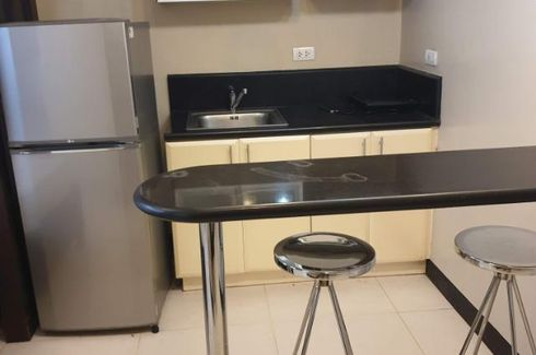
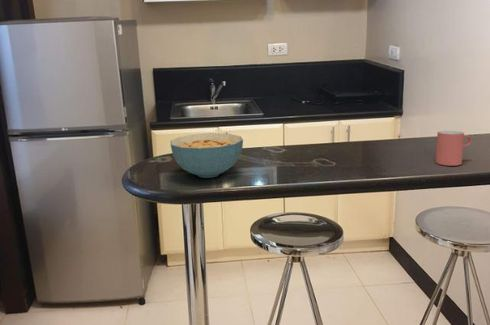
+ cereal bowl (207, 157)
+ cup (454, 146)
